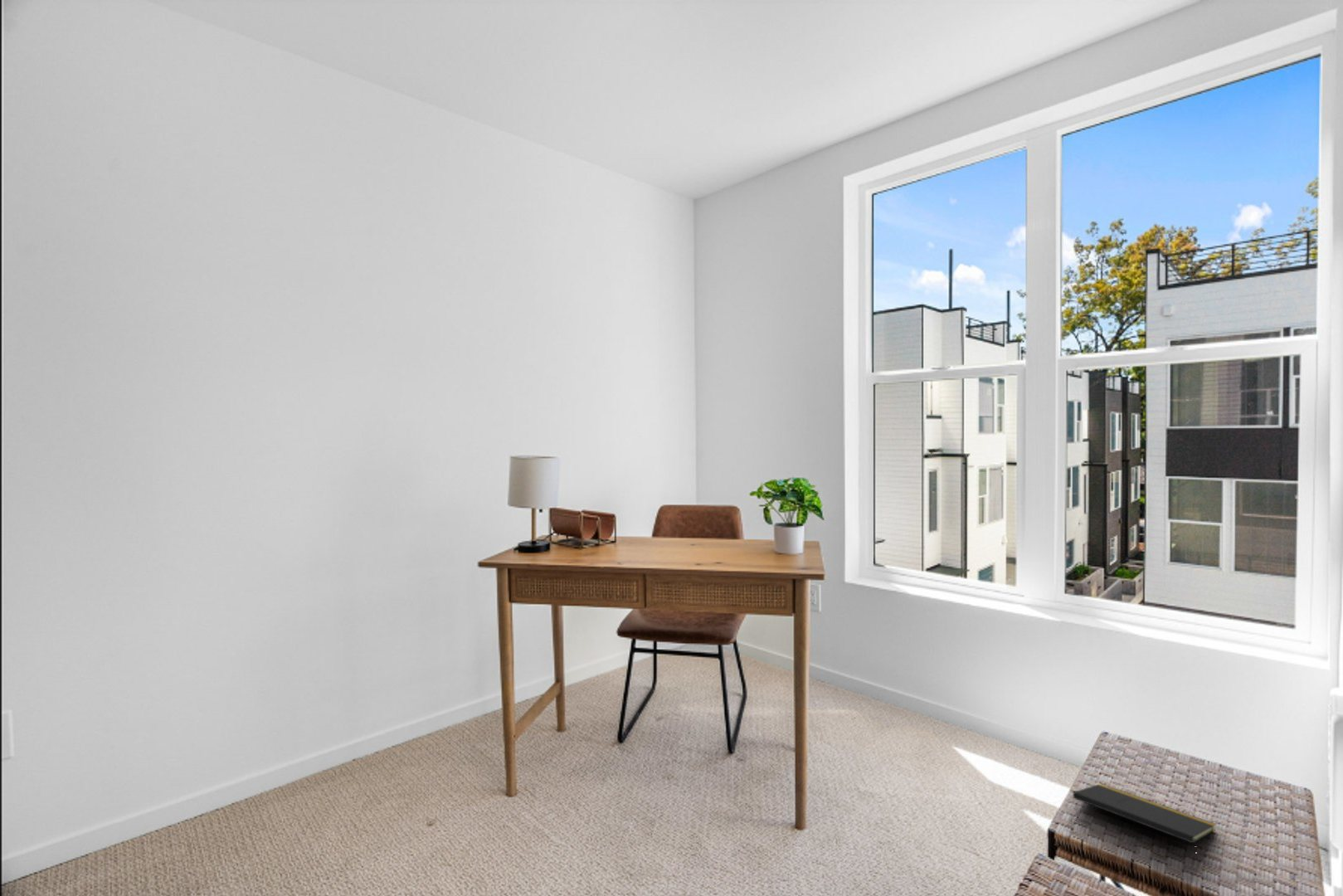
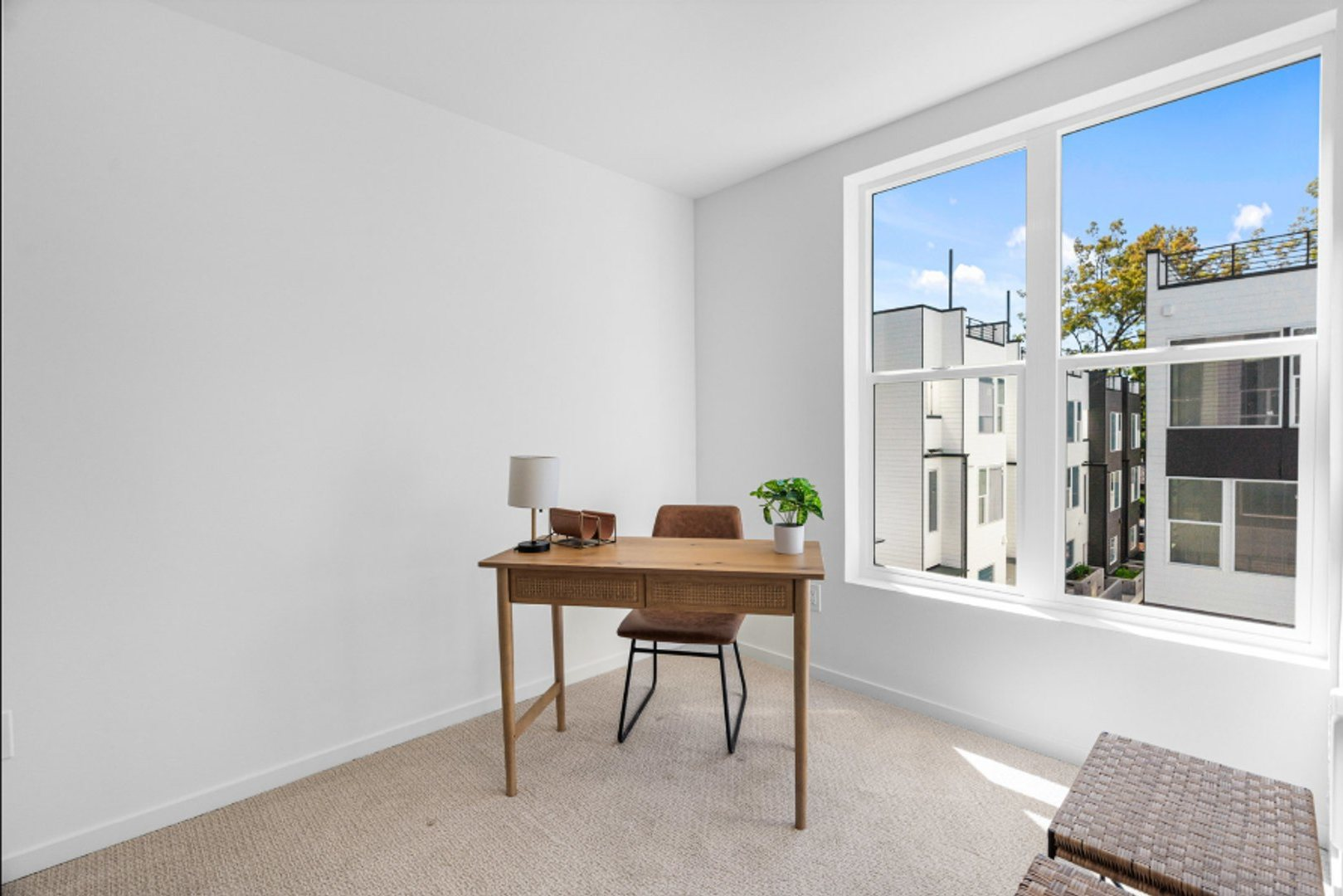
- notepad (1142, 811)
